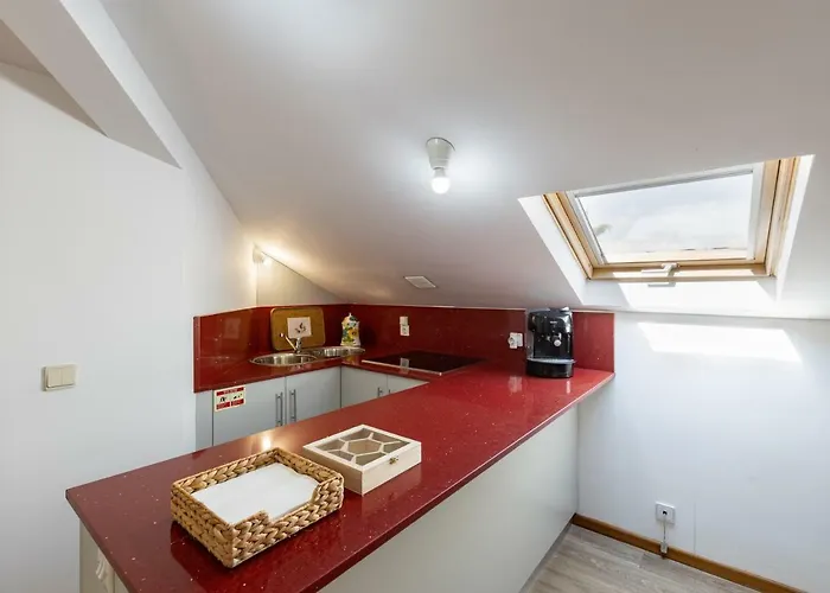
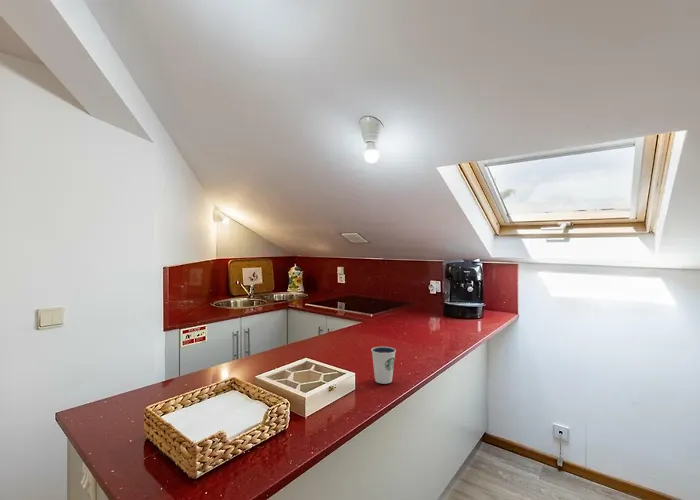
+ dixie cup (383, 365)
